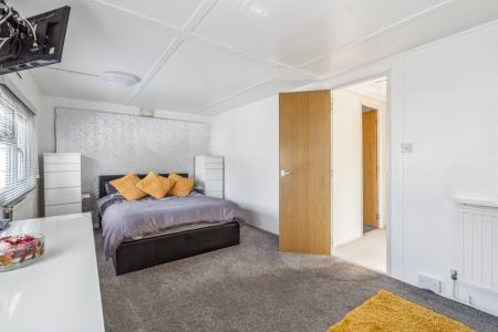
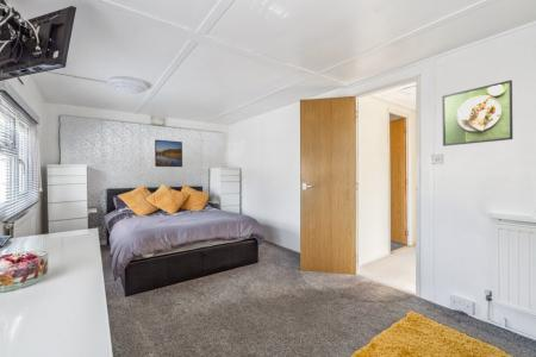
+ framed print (168, 154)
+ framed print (474, 115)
